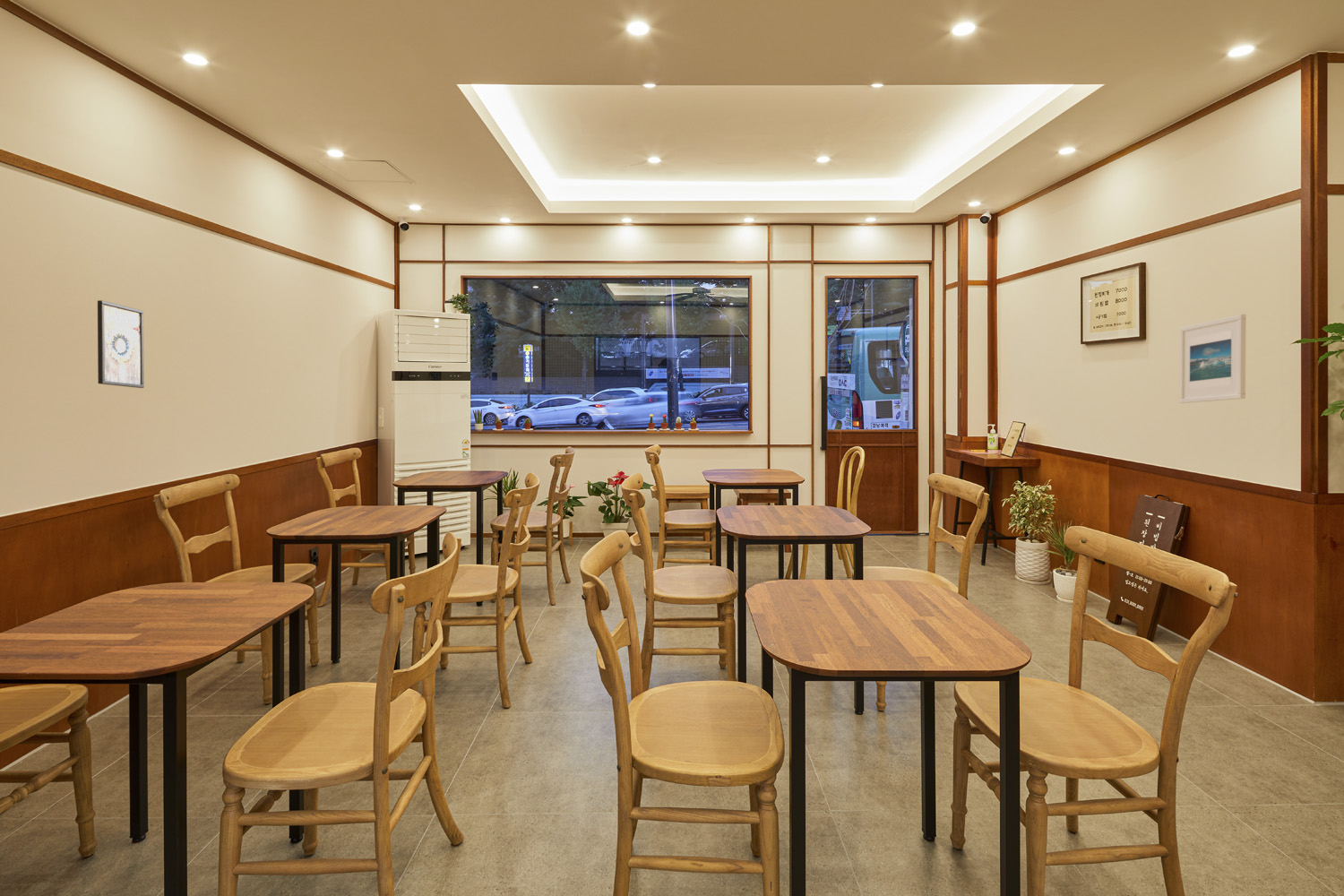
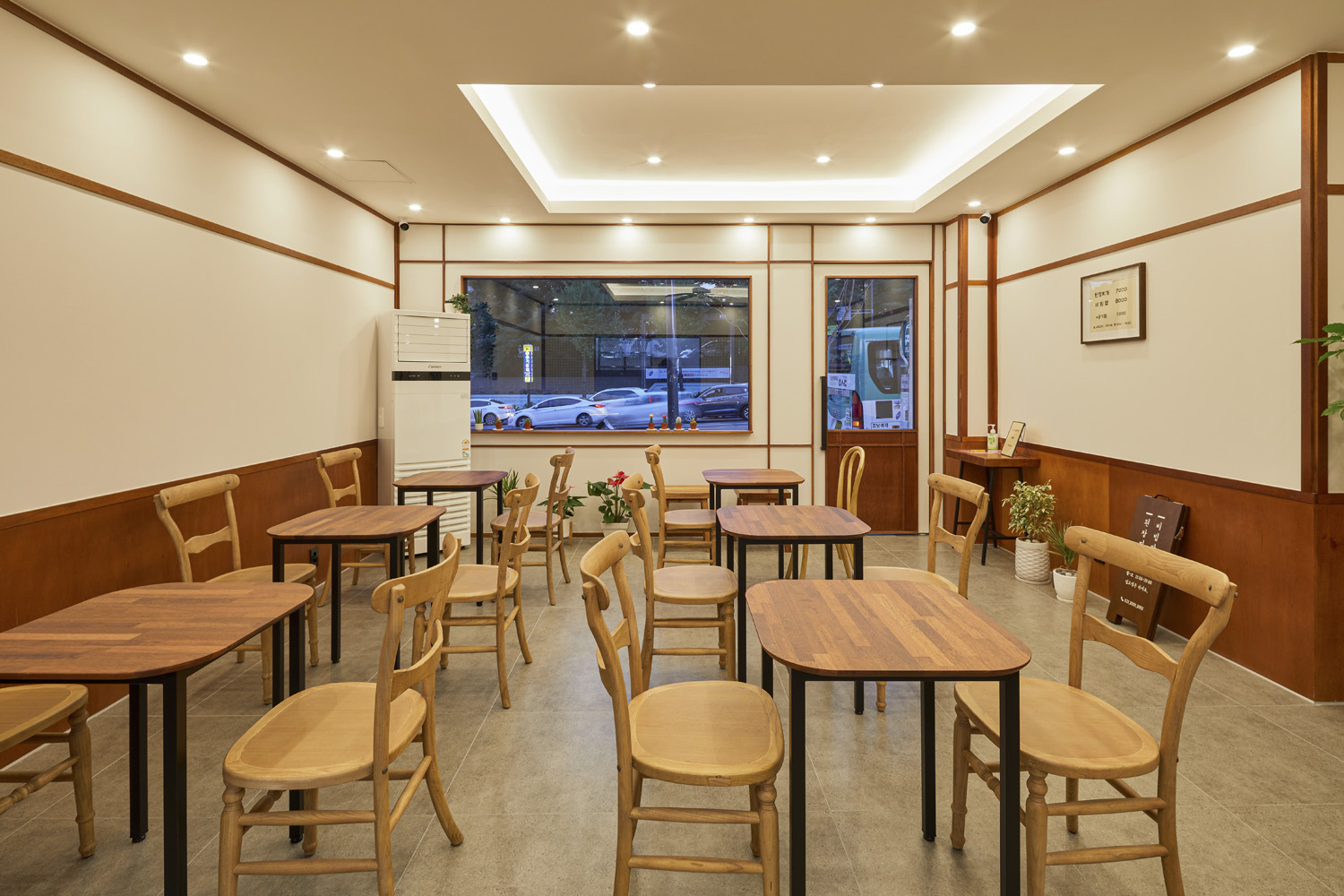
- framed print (1210, 361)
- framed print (121, 346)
